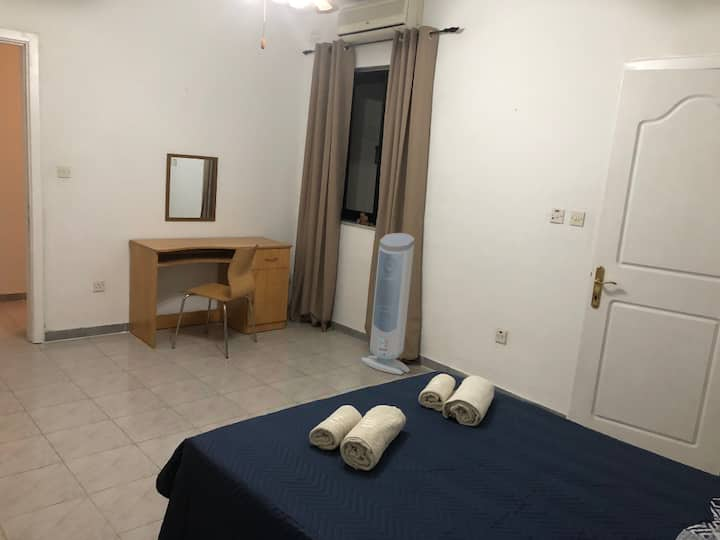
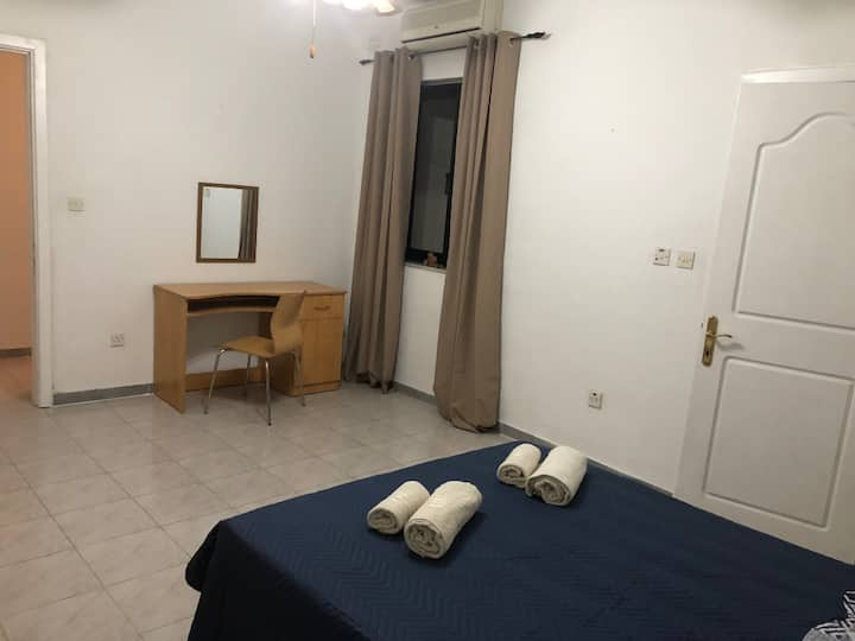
- air purifier (391, 300)
